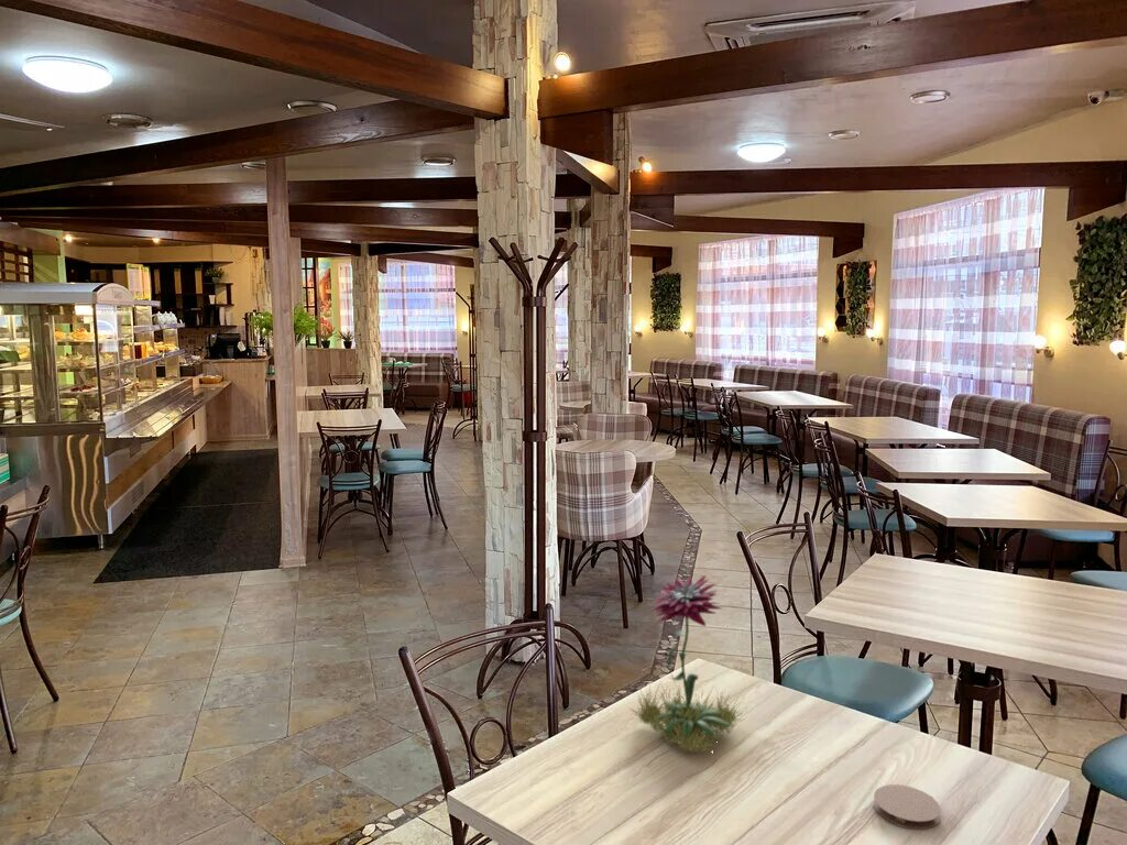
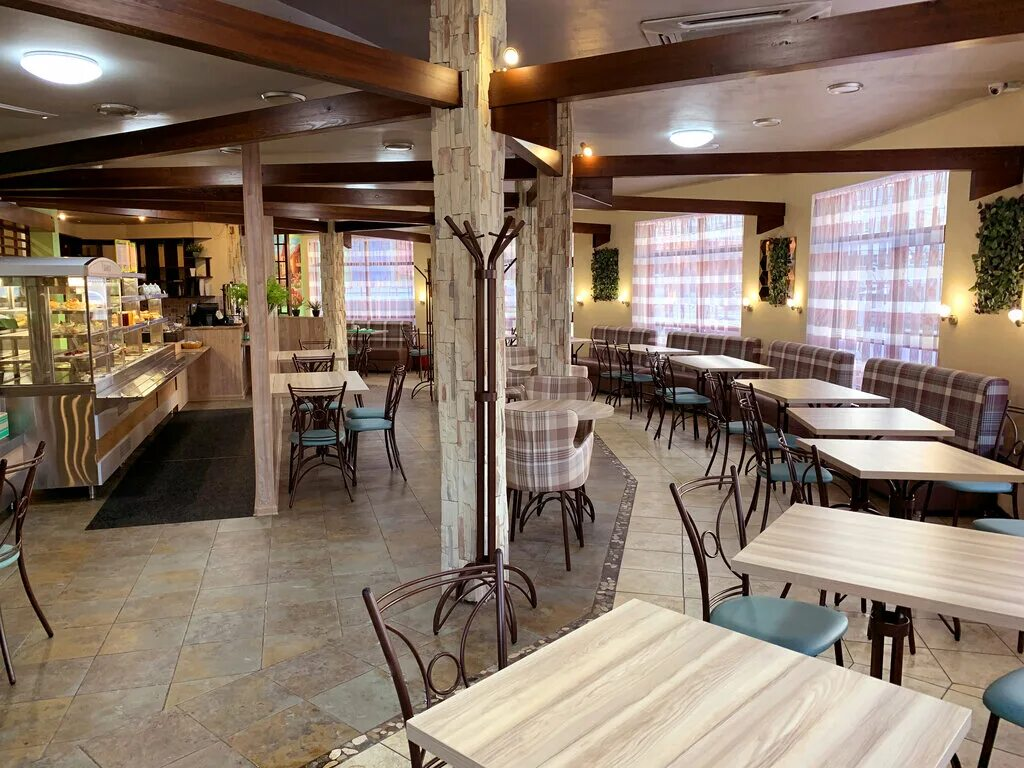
- coaster (906, 805)
- flower (685, 657)
